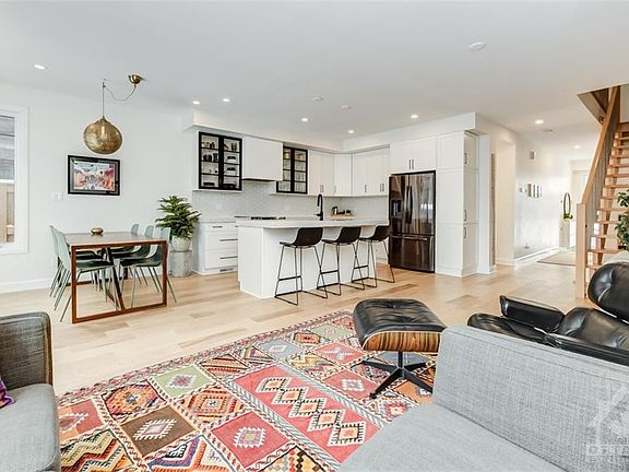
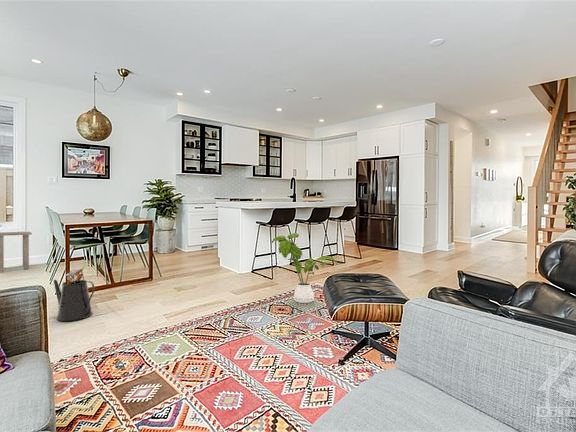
+ house plant (298, 268)
+ watering can (73, 290)
+ side table (23, 250)
